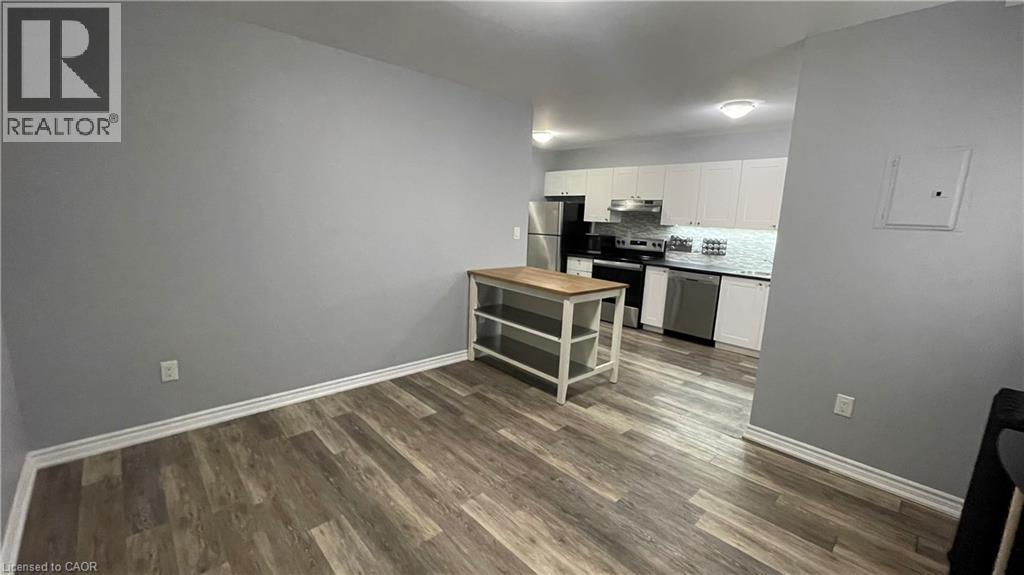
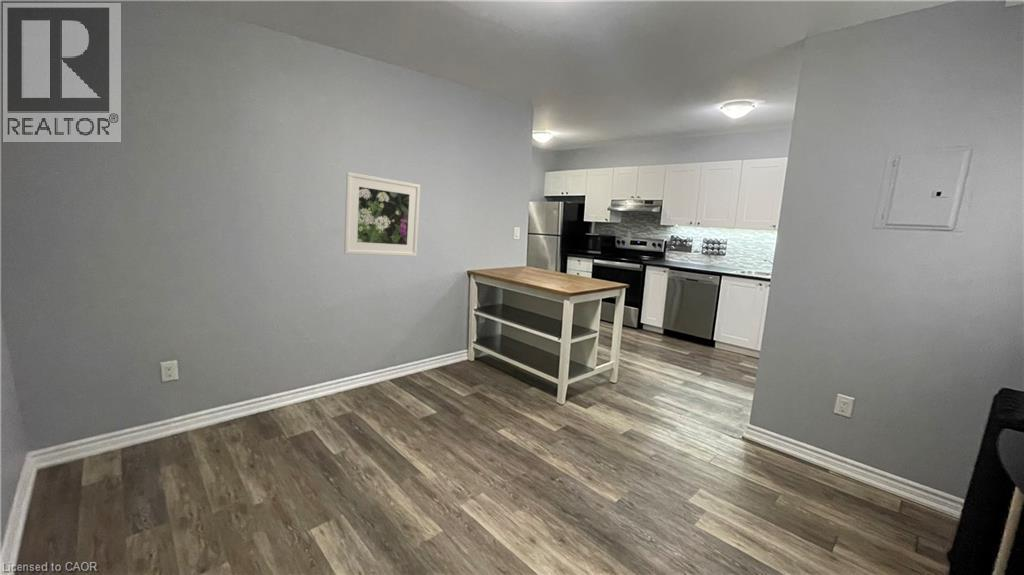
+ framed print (384, 217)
